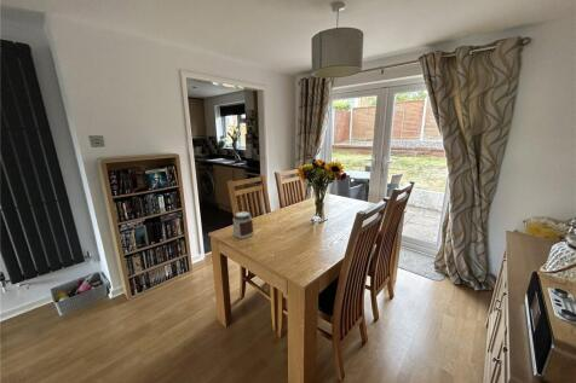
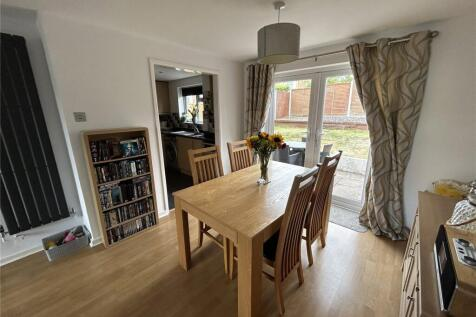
- jar (242, 224)
